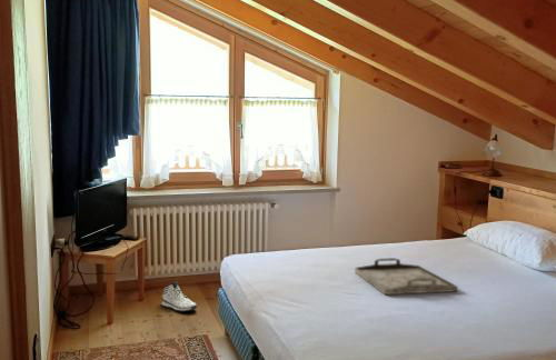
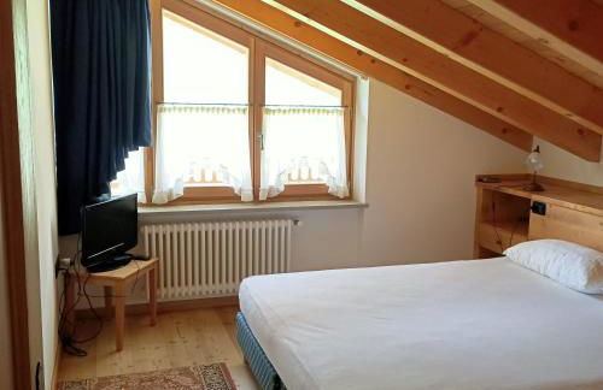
- sneaker (178, 296)
- serving tray (403, 274)
